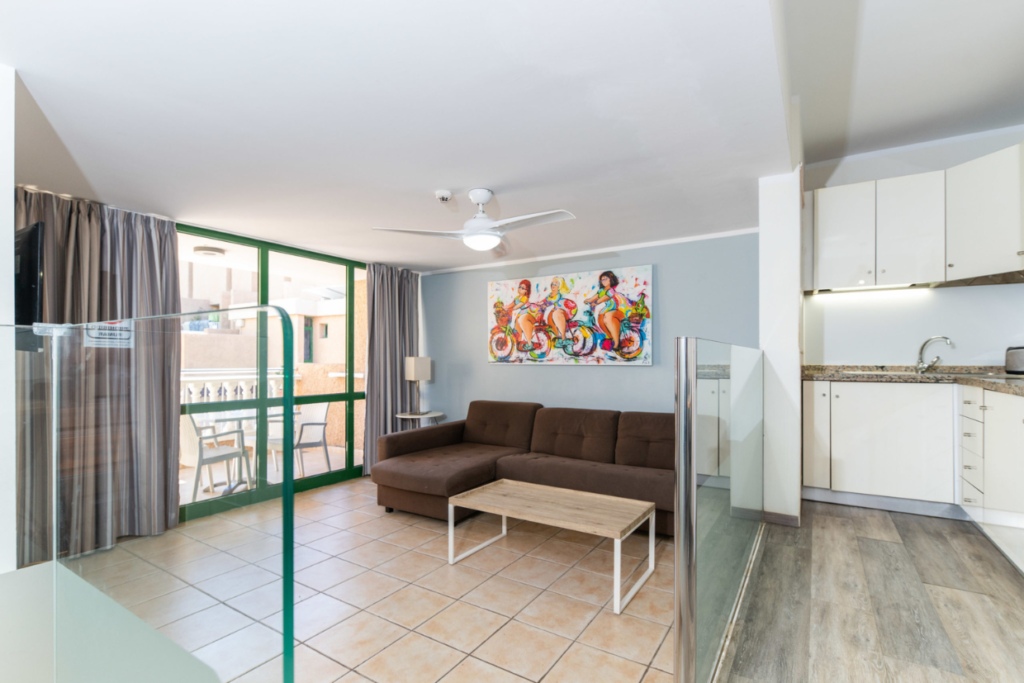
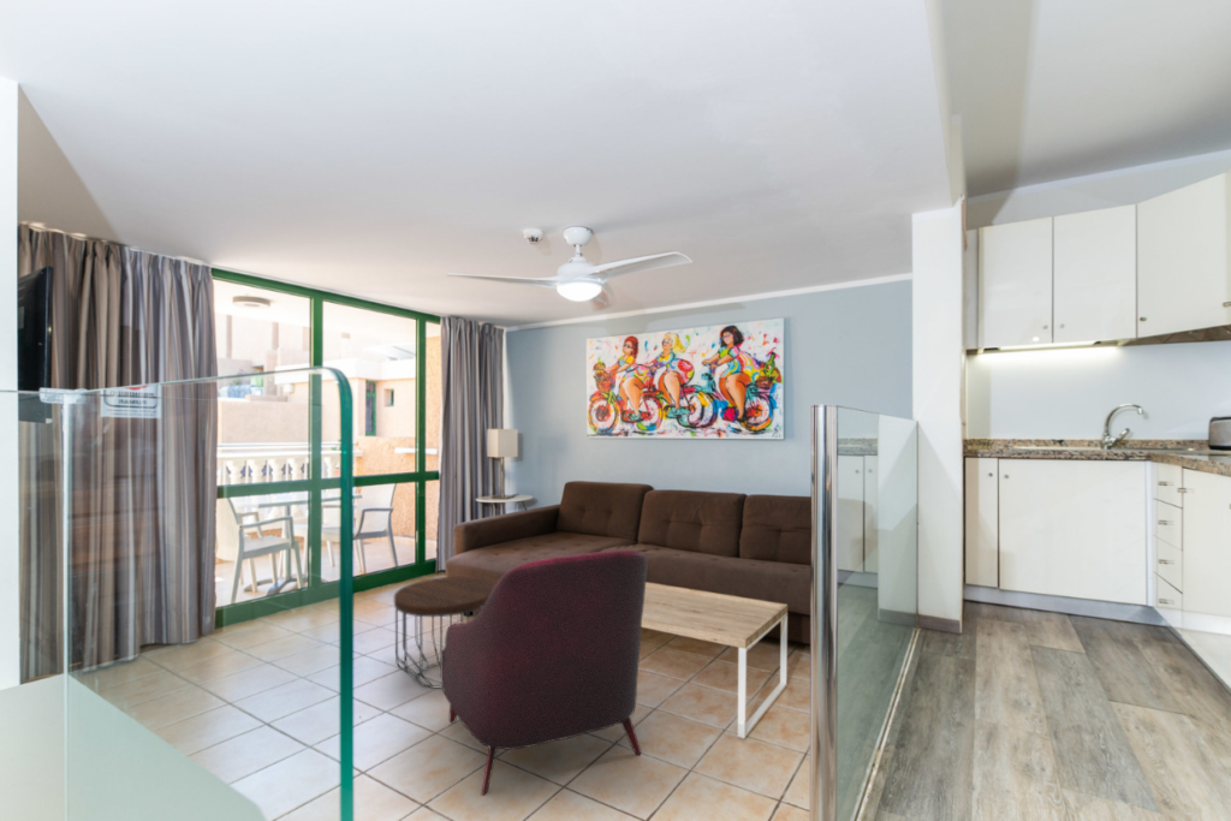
+ armchair (549, 638)
+ side table (441, 632)
